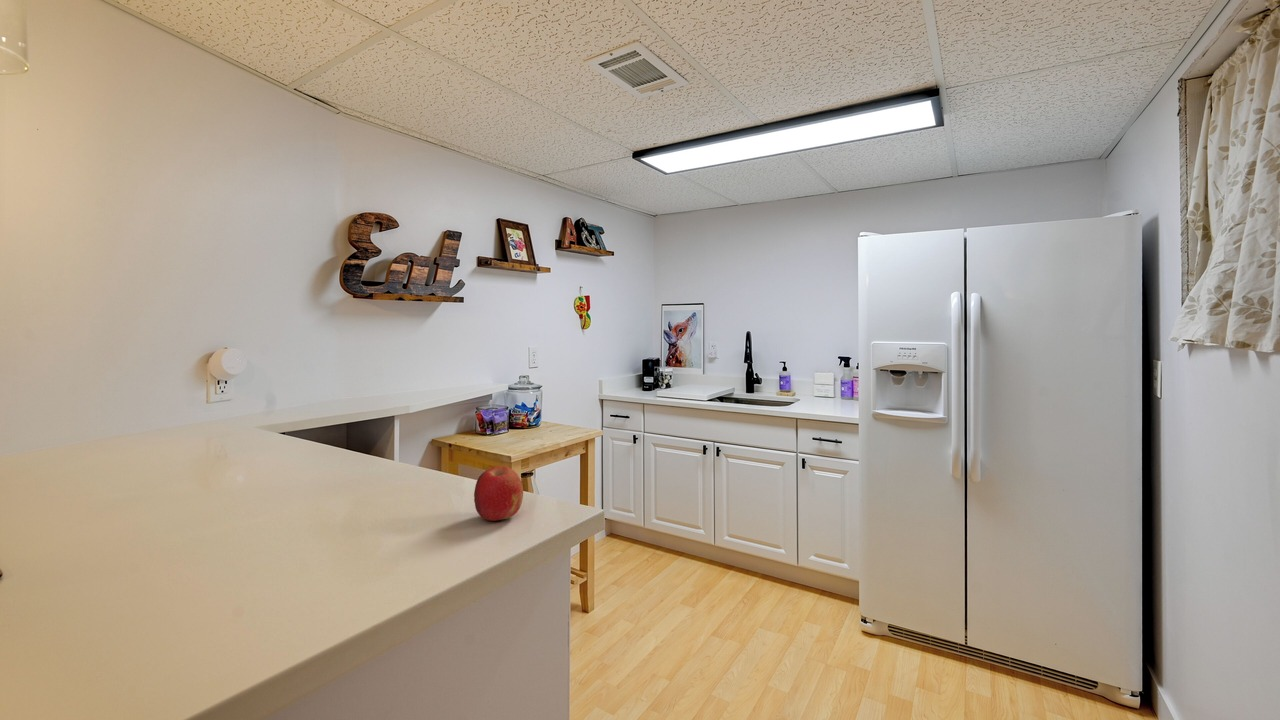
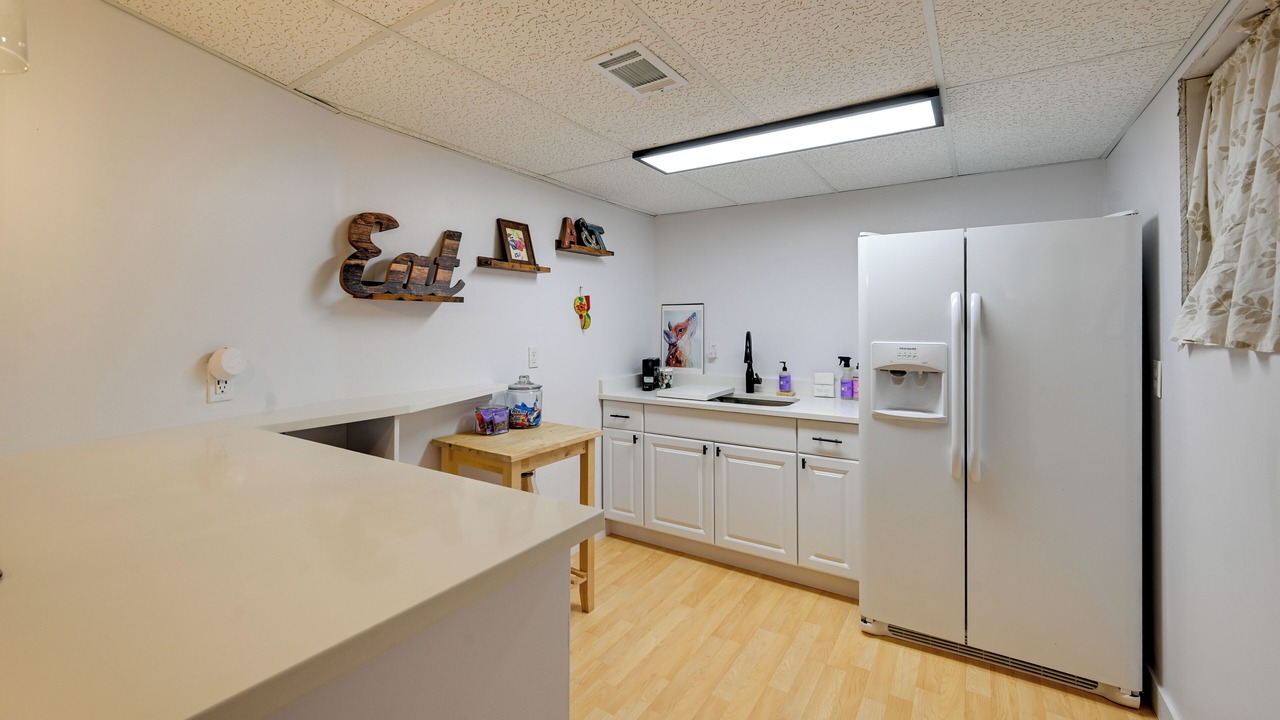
- fruit (498, 492)
